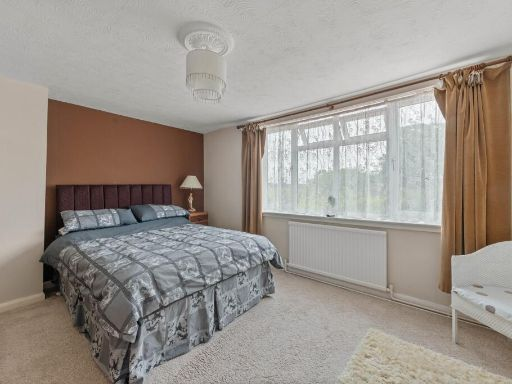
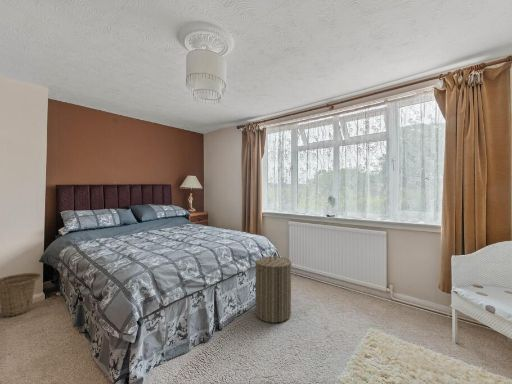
+ basket (17, 295)
+ laundry hamper (273, 283)
